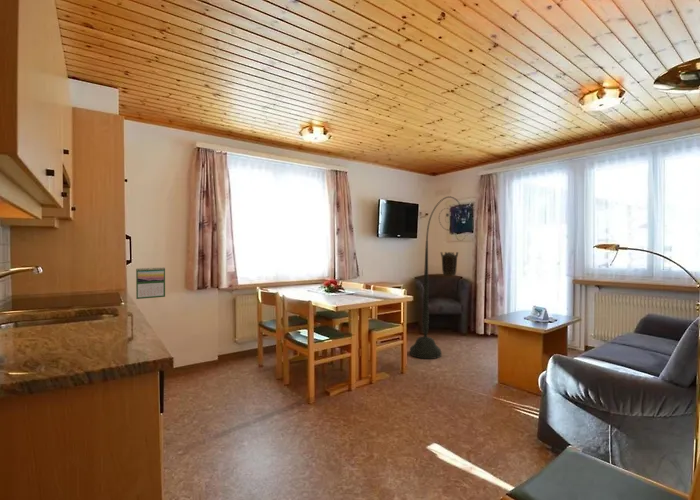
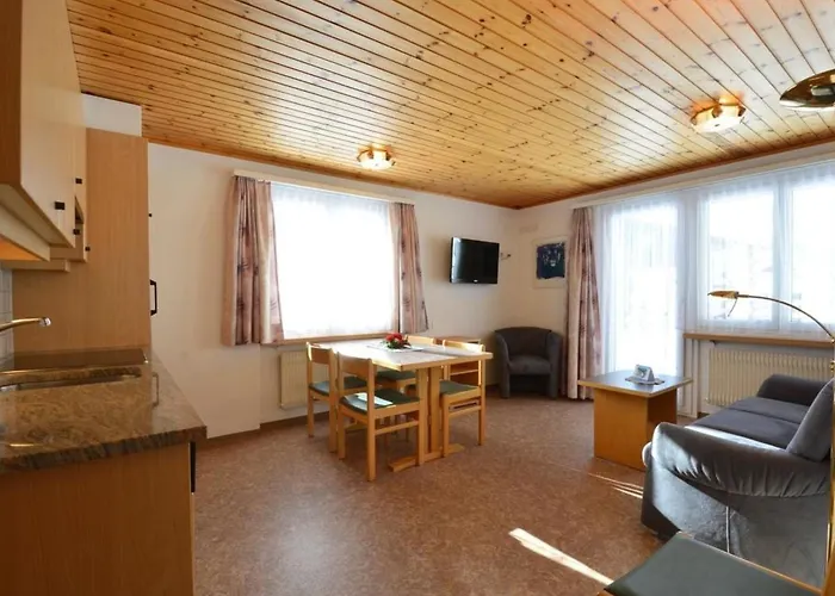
- floor lamp (443, 274)
- calendar (151, 282)
